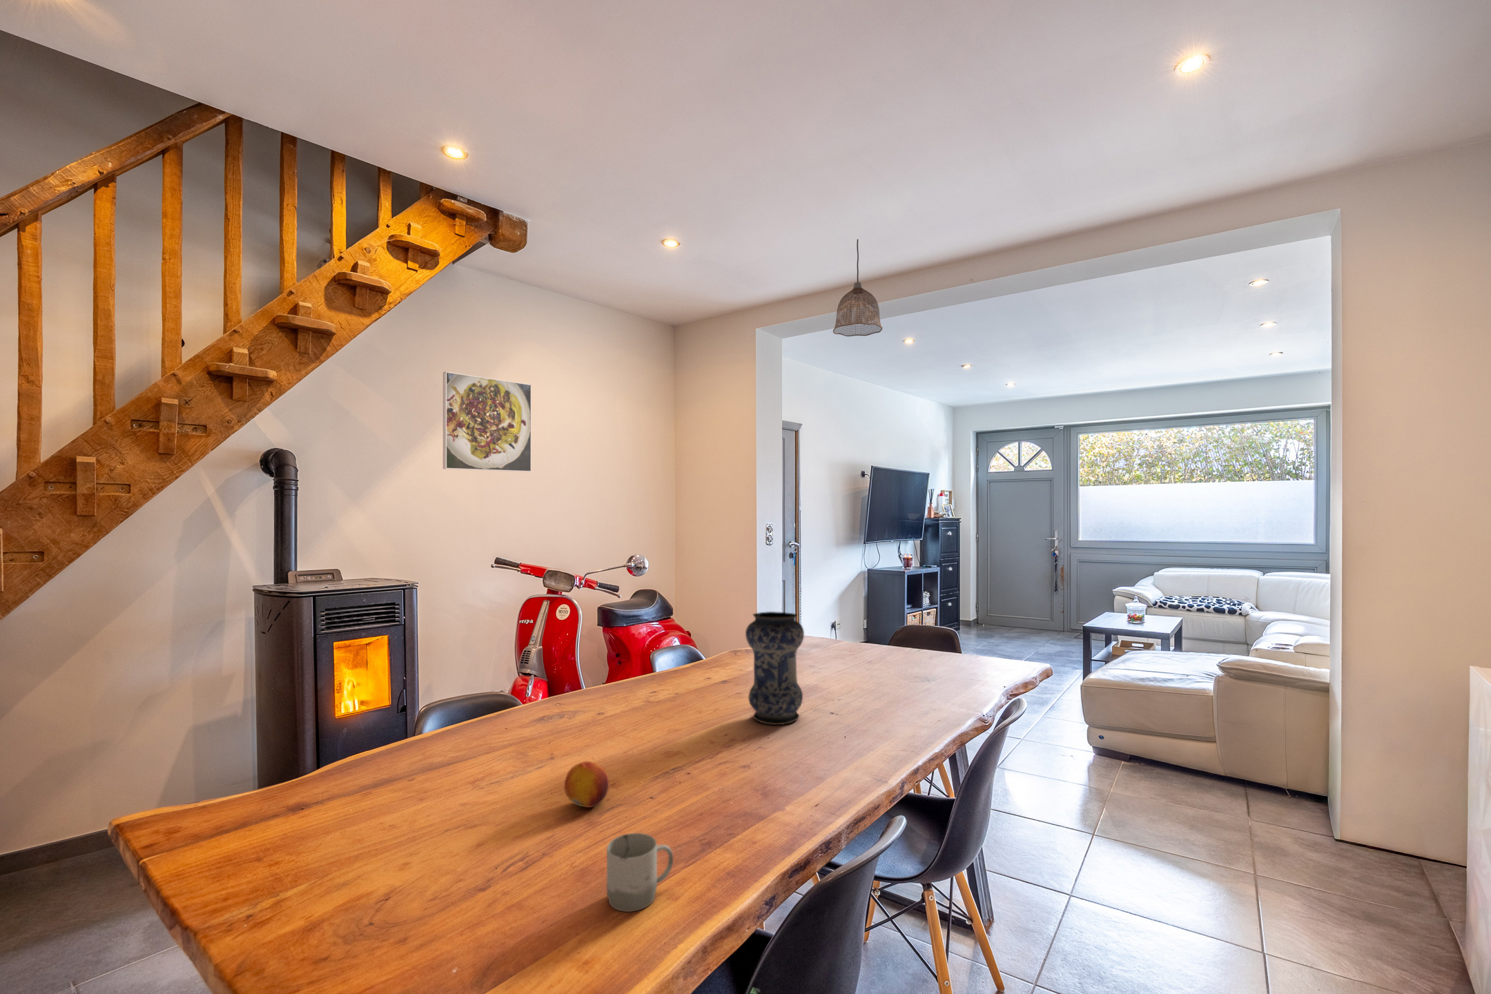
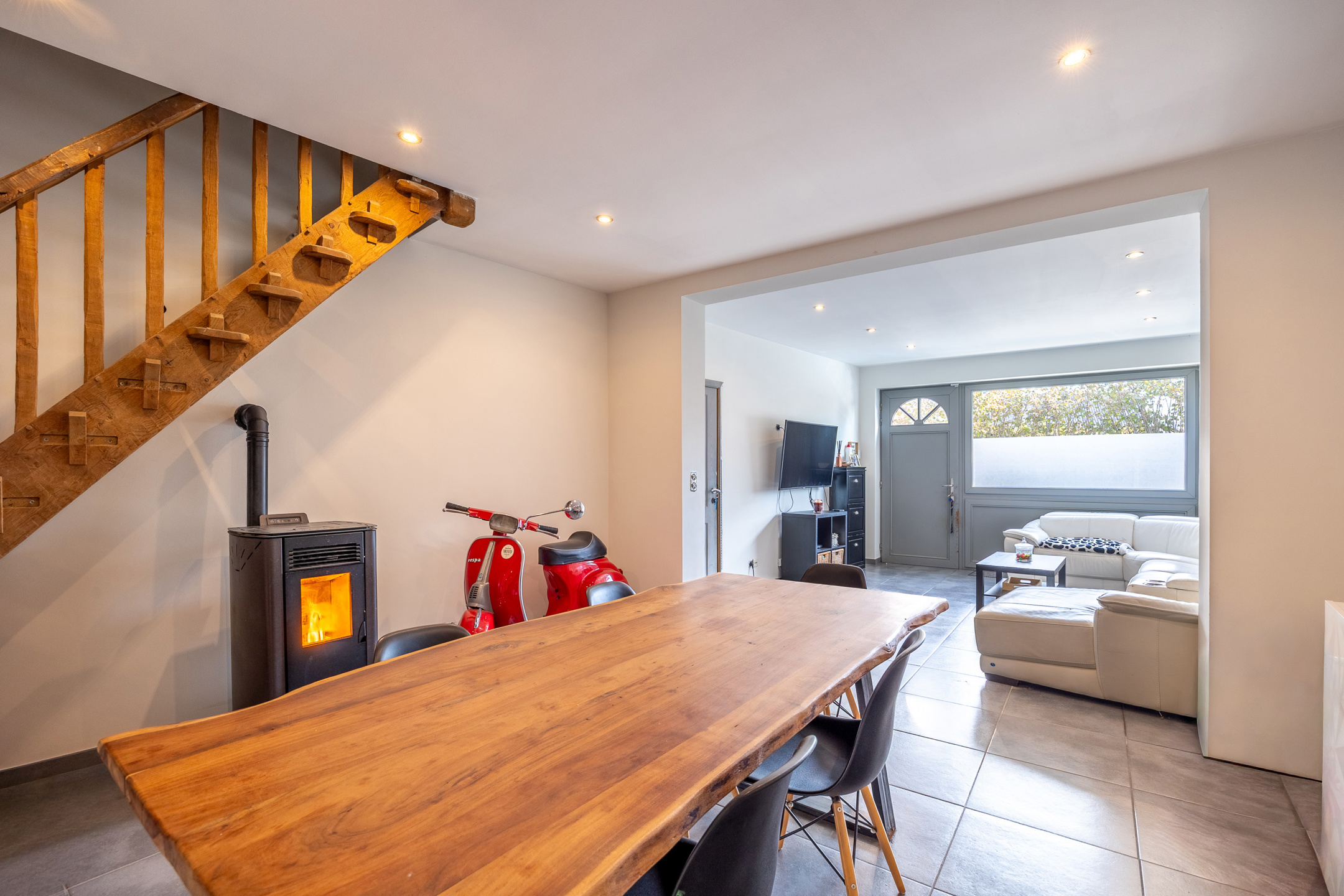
- vase (774, 665)
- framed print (489, 425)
- pendant lamp (858, 284)
- cup (641, 868)
- fruit (587, 782)
